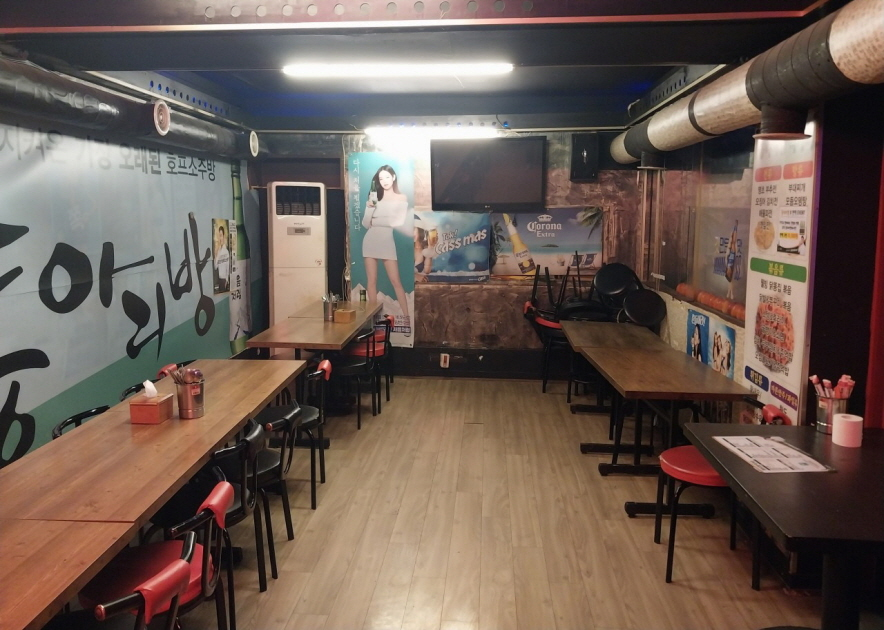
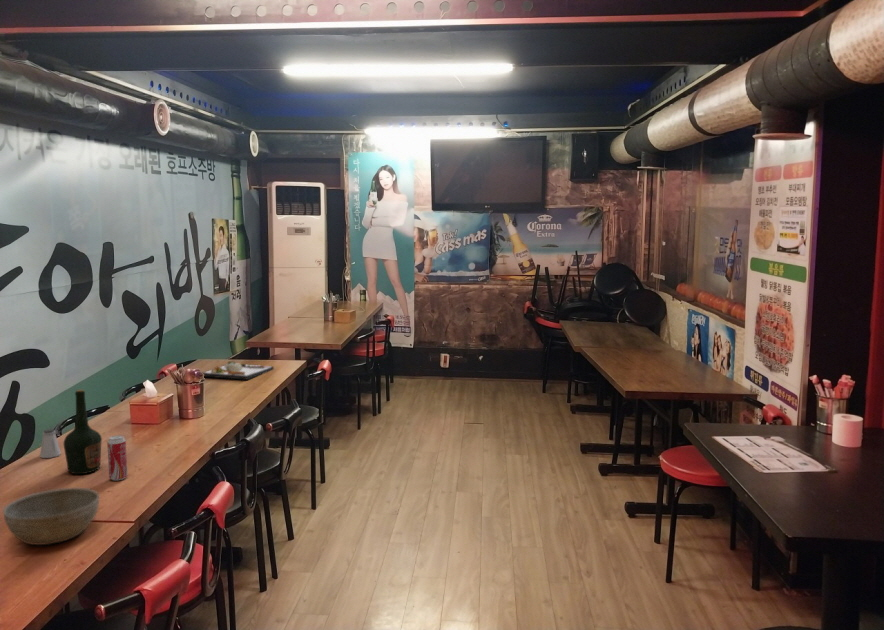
+ saltshaker (49, 442)
+ bottle (82, 430)
+ dinner plate (238, 367)
+ bowl (53, 517)
+ beverage can (117, 457)
